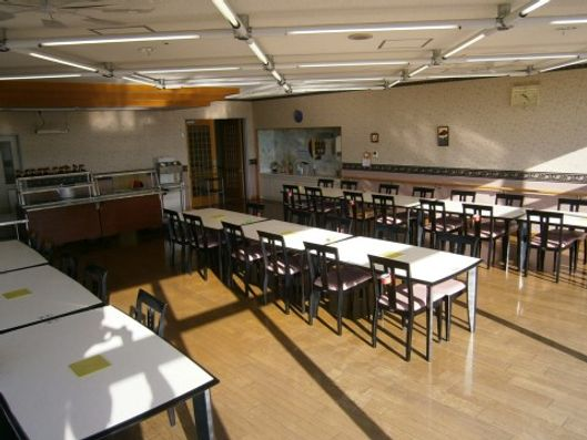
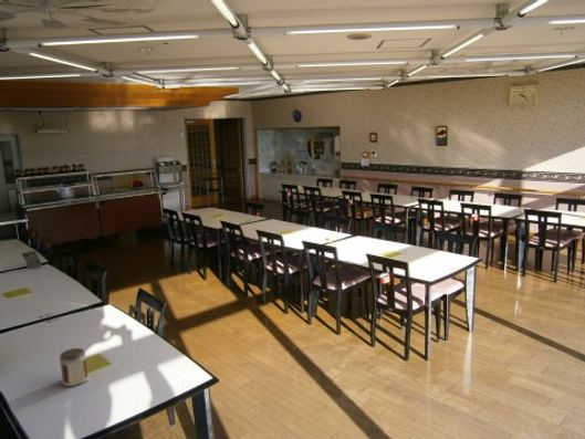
+ napkin holder (31, 260)
+ jar (73, 366)
